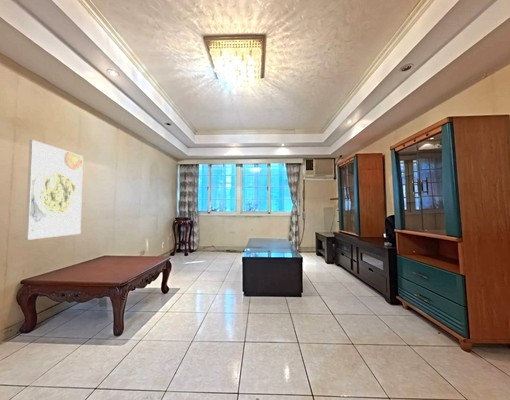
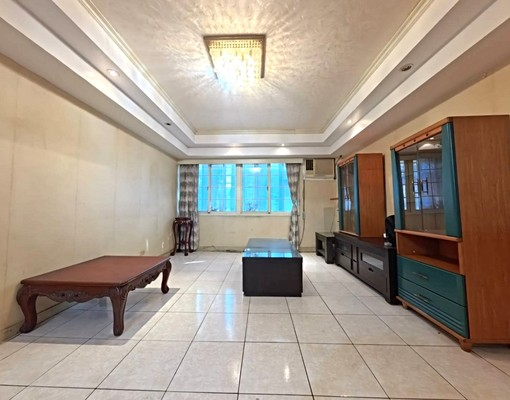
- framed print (57, 192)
